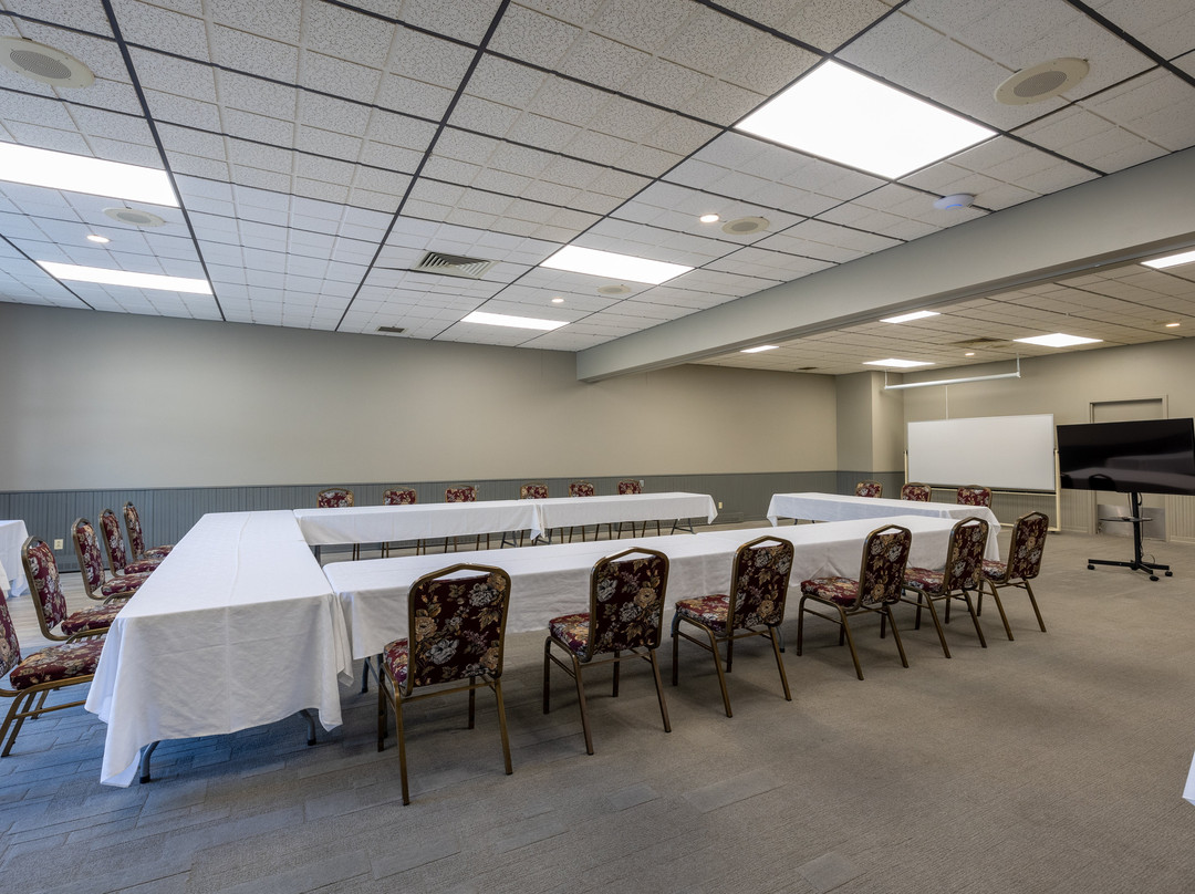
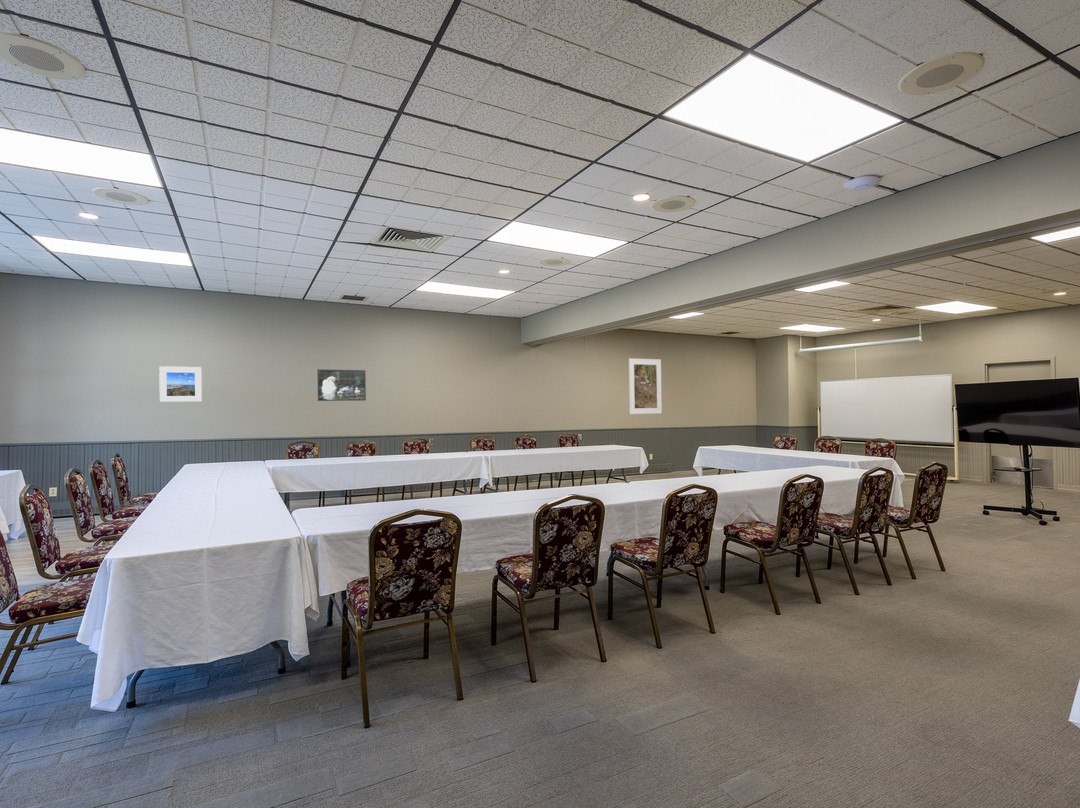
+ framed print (342, 385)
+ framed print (180, 384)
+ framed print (645, 386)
